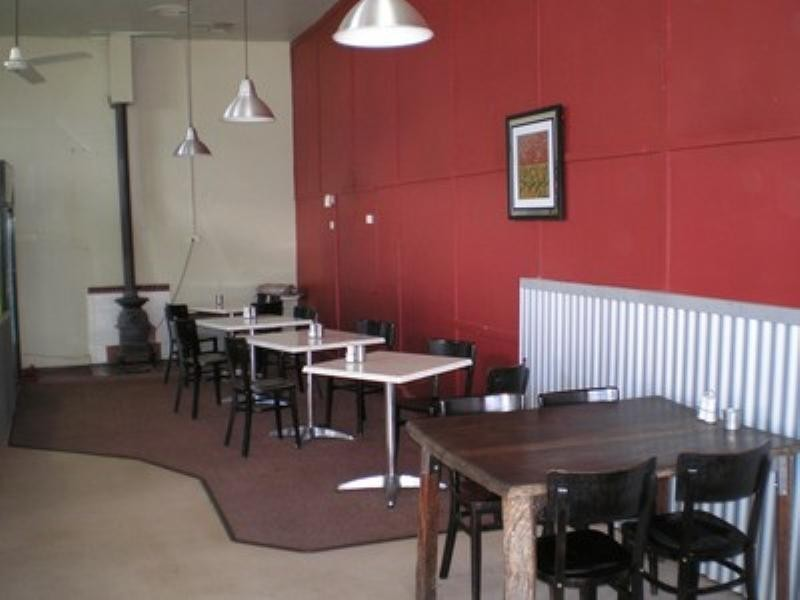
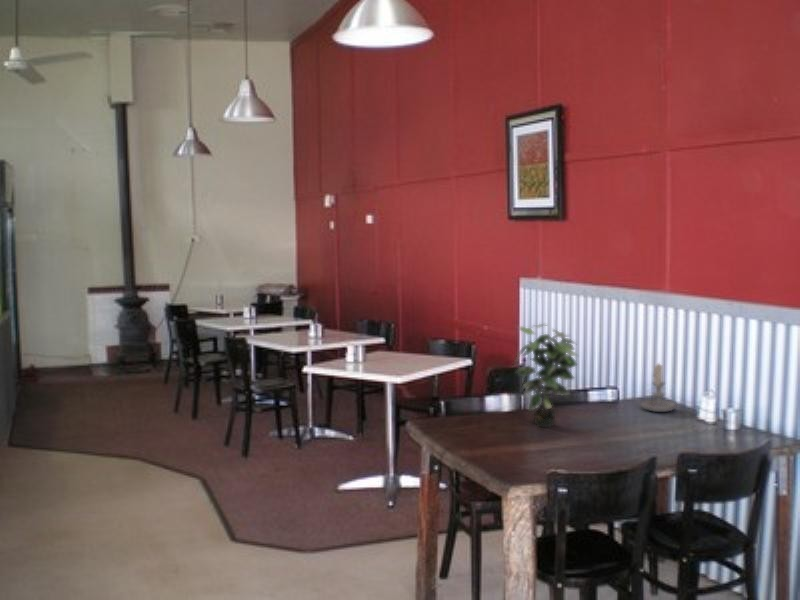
+ candle (658, 386)
+ potted plant (547, 376)
